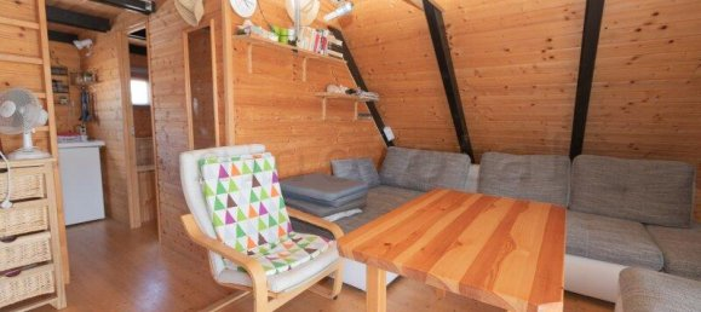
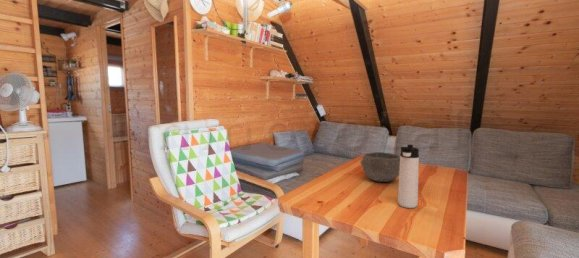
+ thermos bottle (407, 176)
+ bowl (381, 167)
